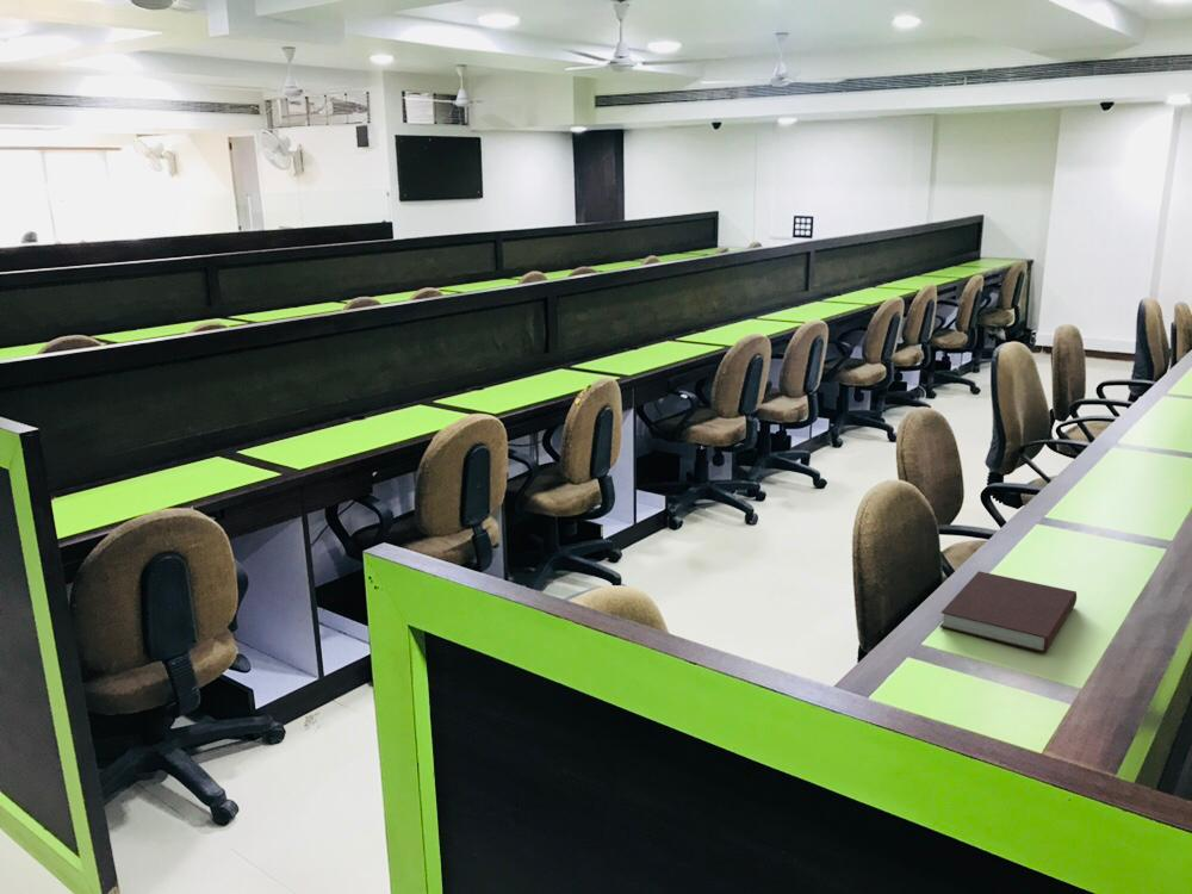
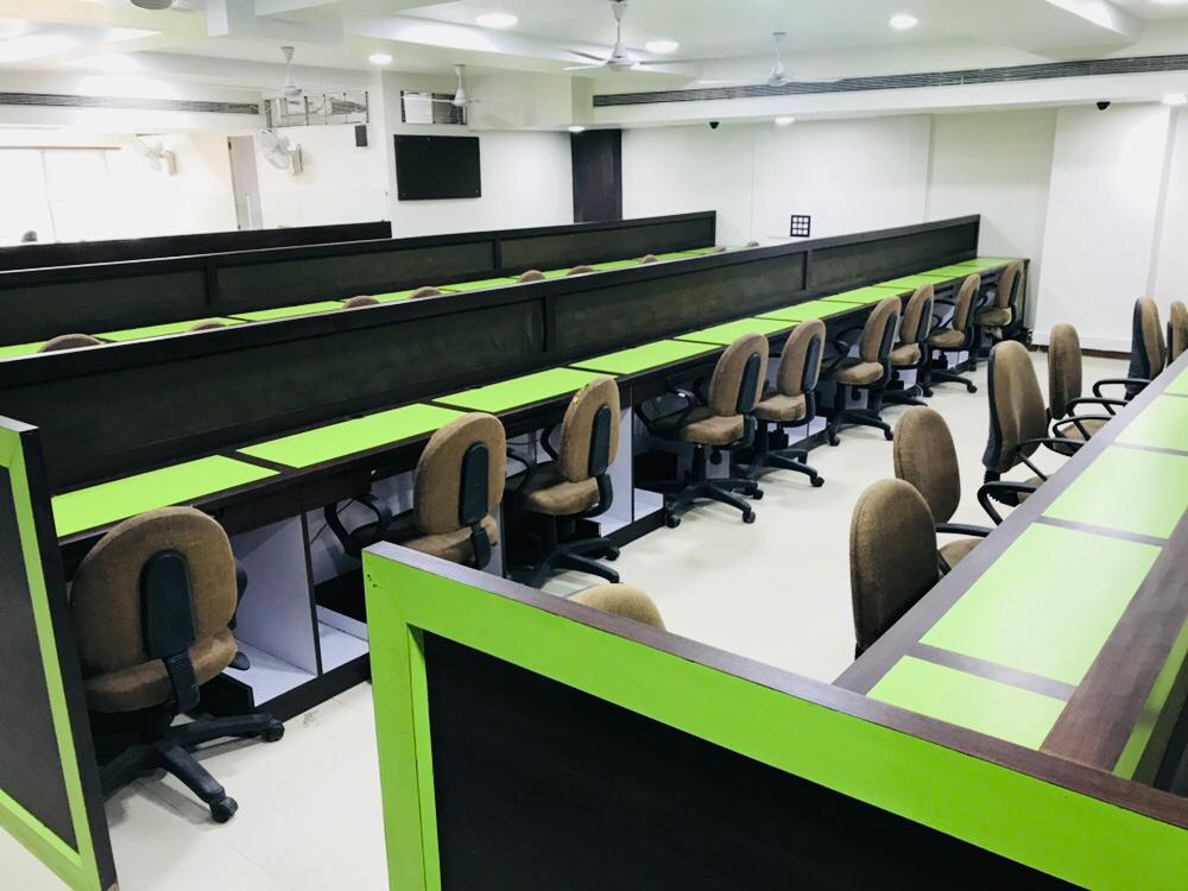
- notebook (1010, 608)
